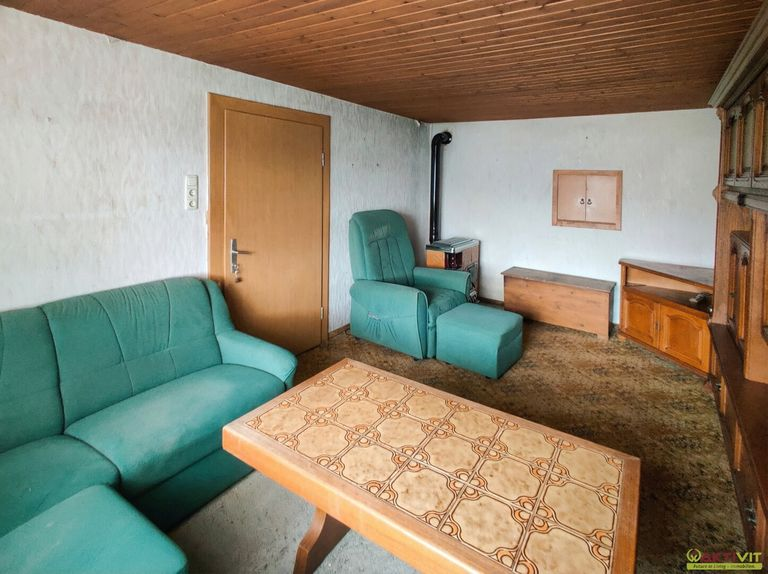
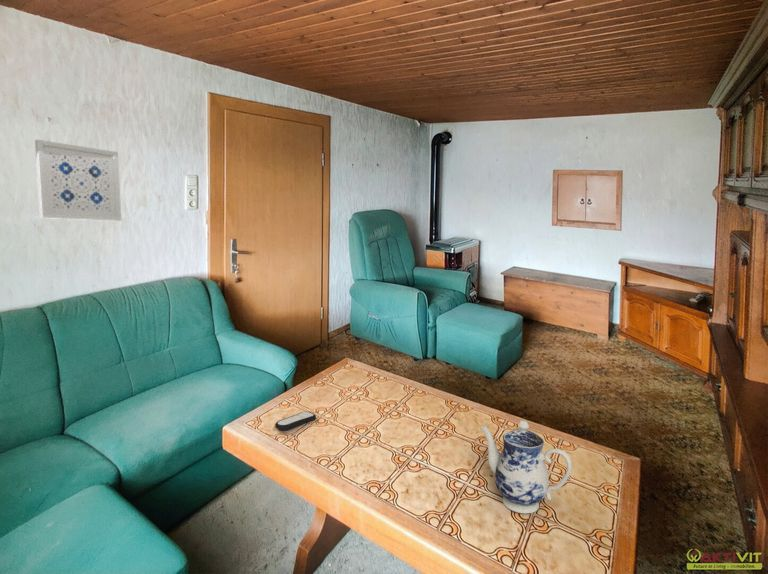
+ wall art (81, 183)
+ teapot (522, 462)
+ remote control (295, 420)
